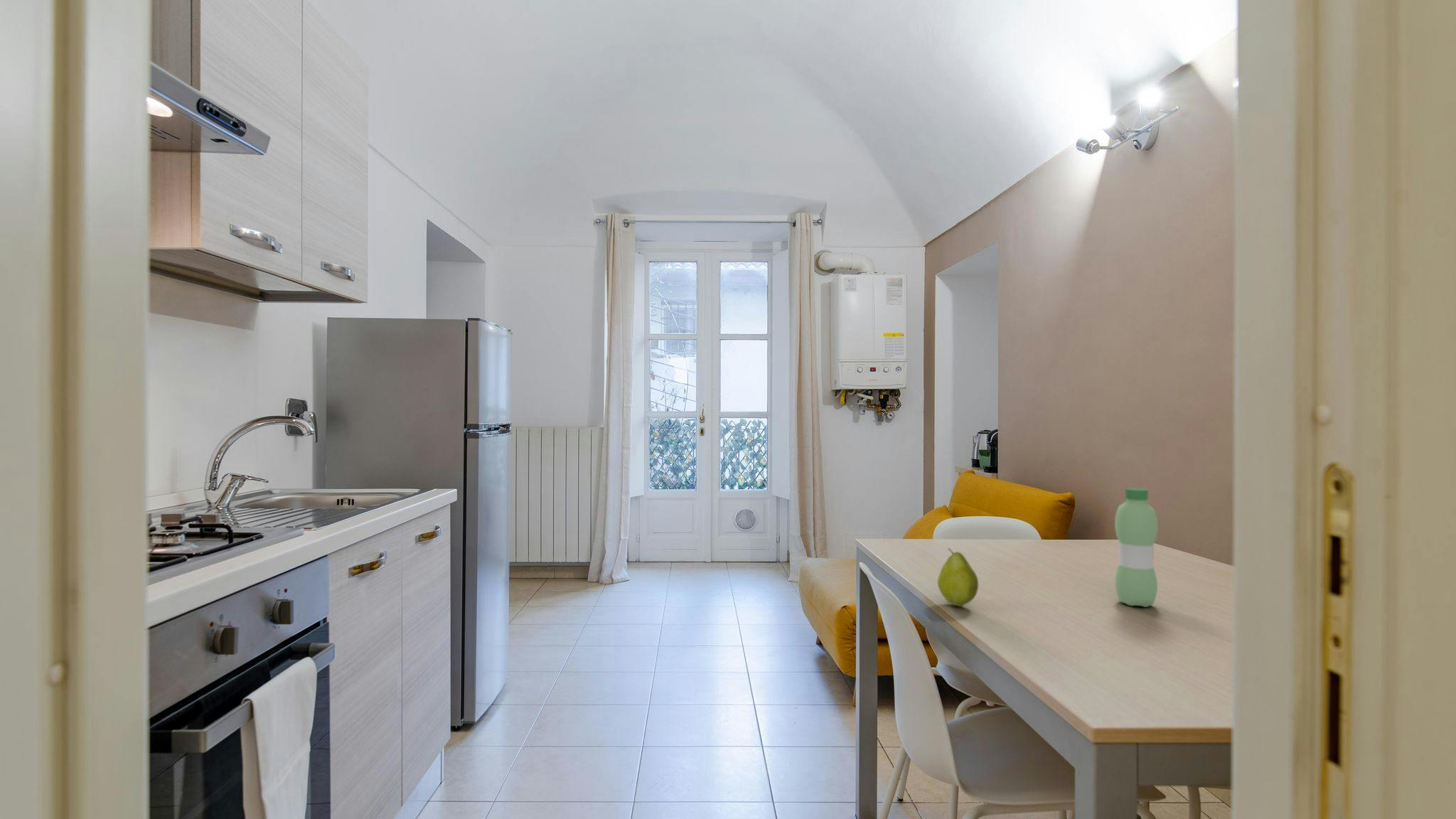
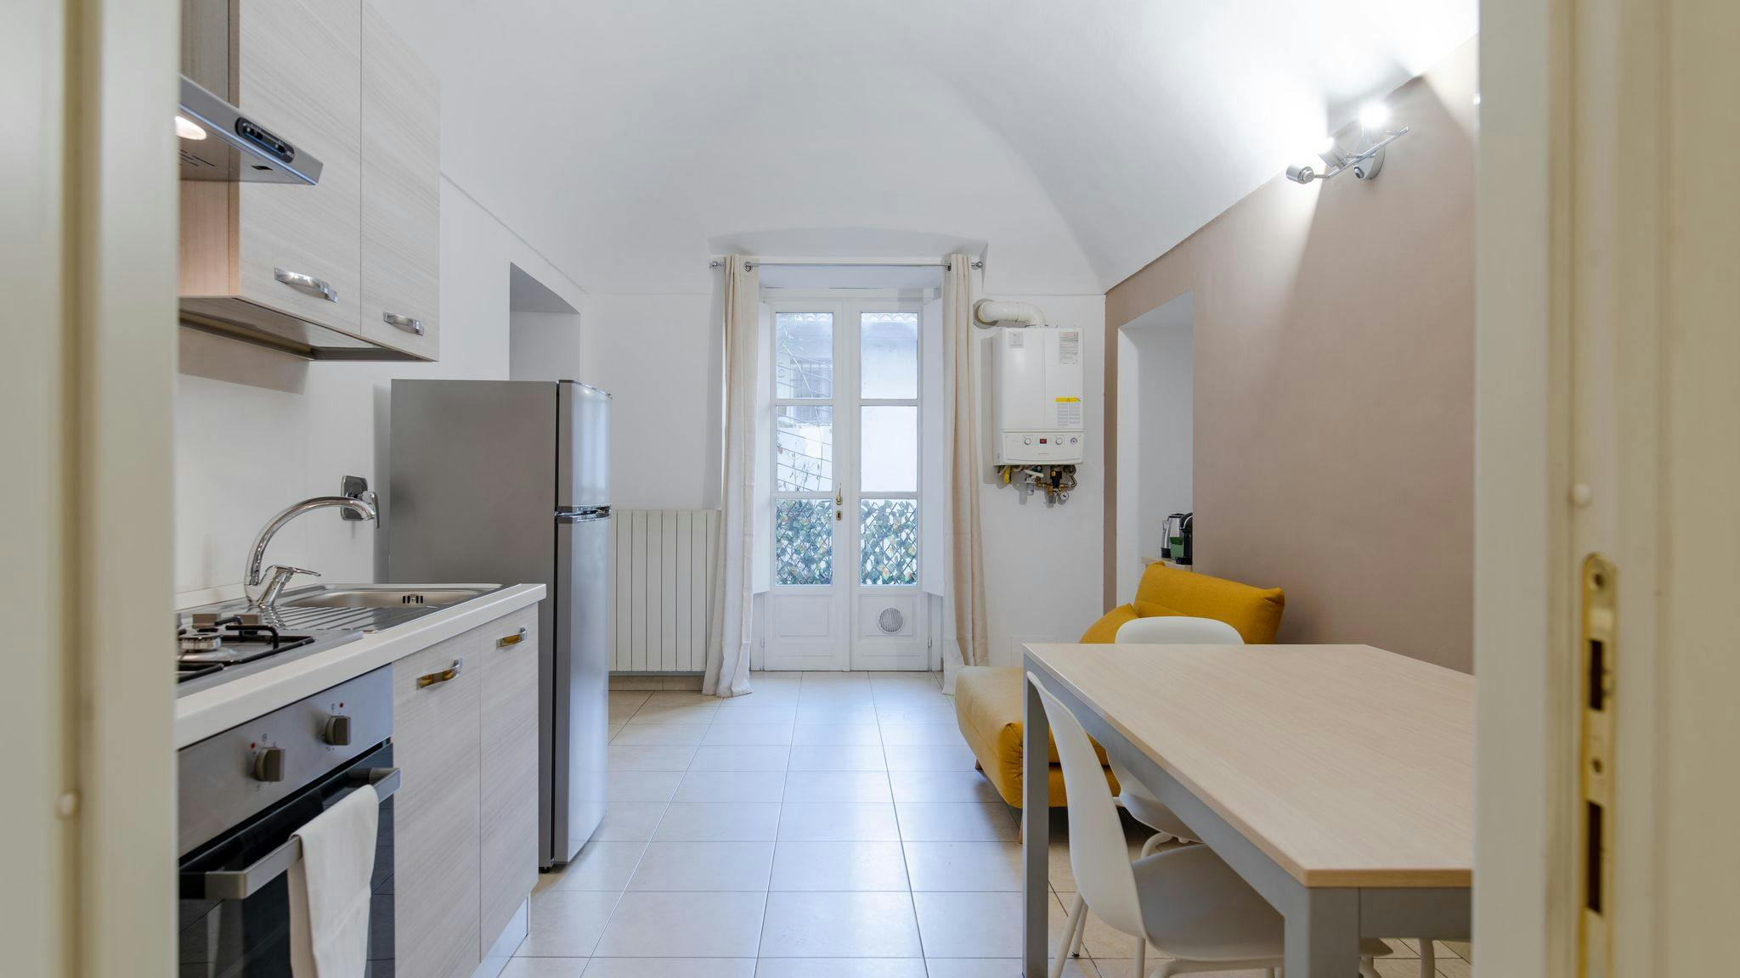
- water bottle (1135, 546)
- fruit (958, 577)
